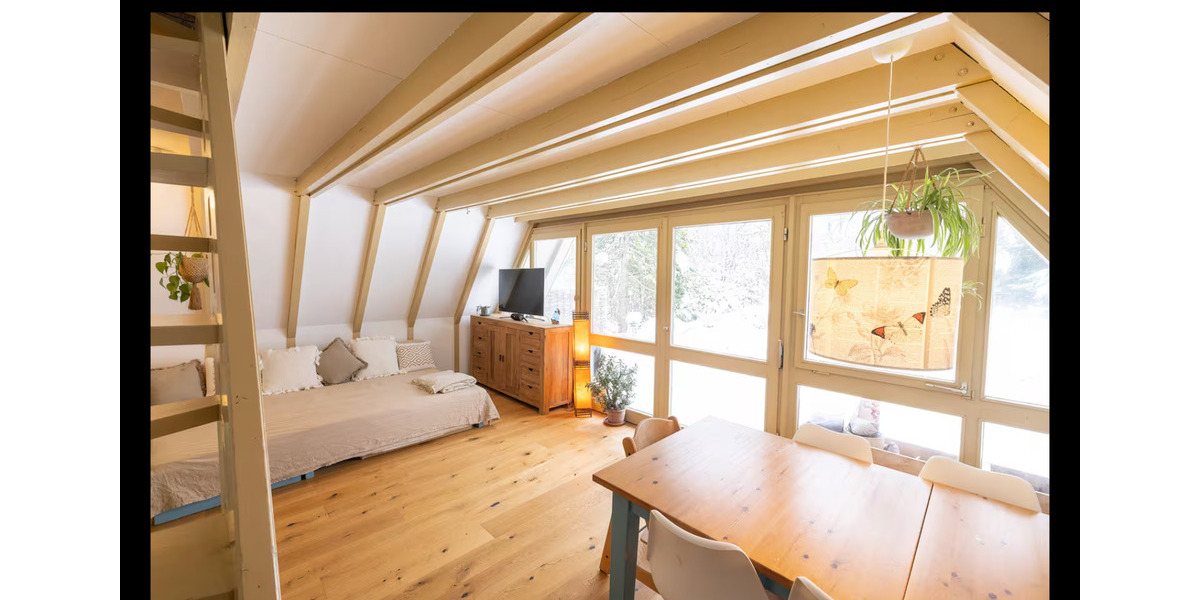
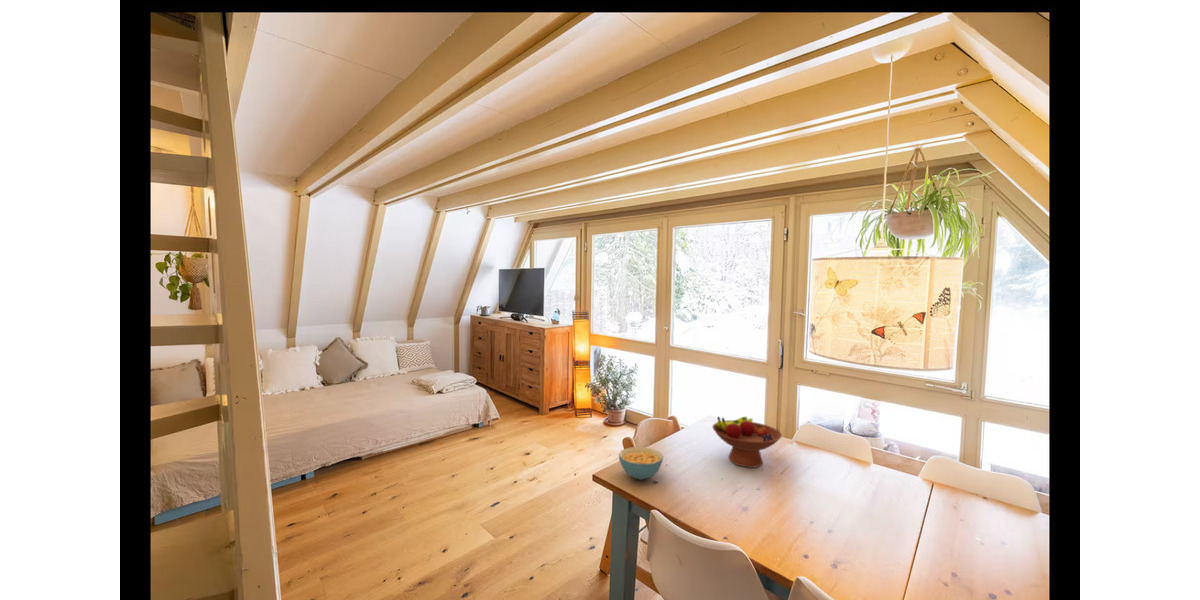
+ cereal bowl (640, 465)
+ fruit bowl (746, 439)
